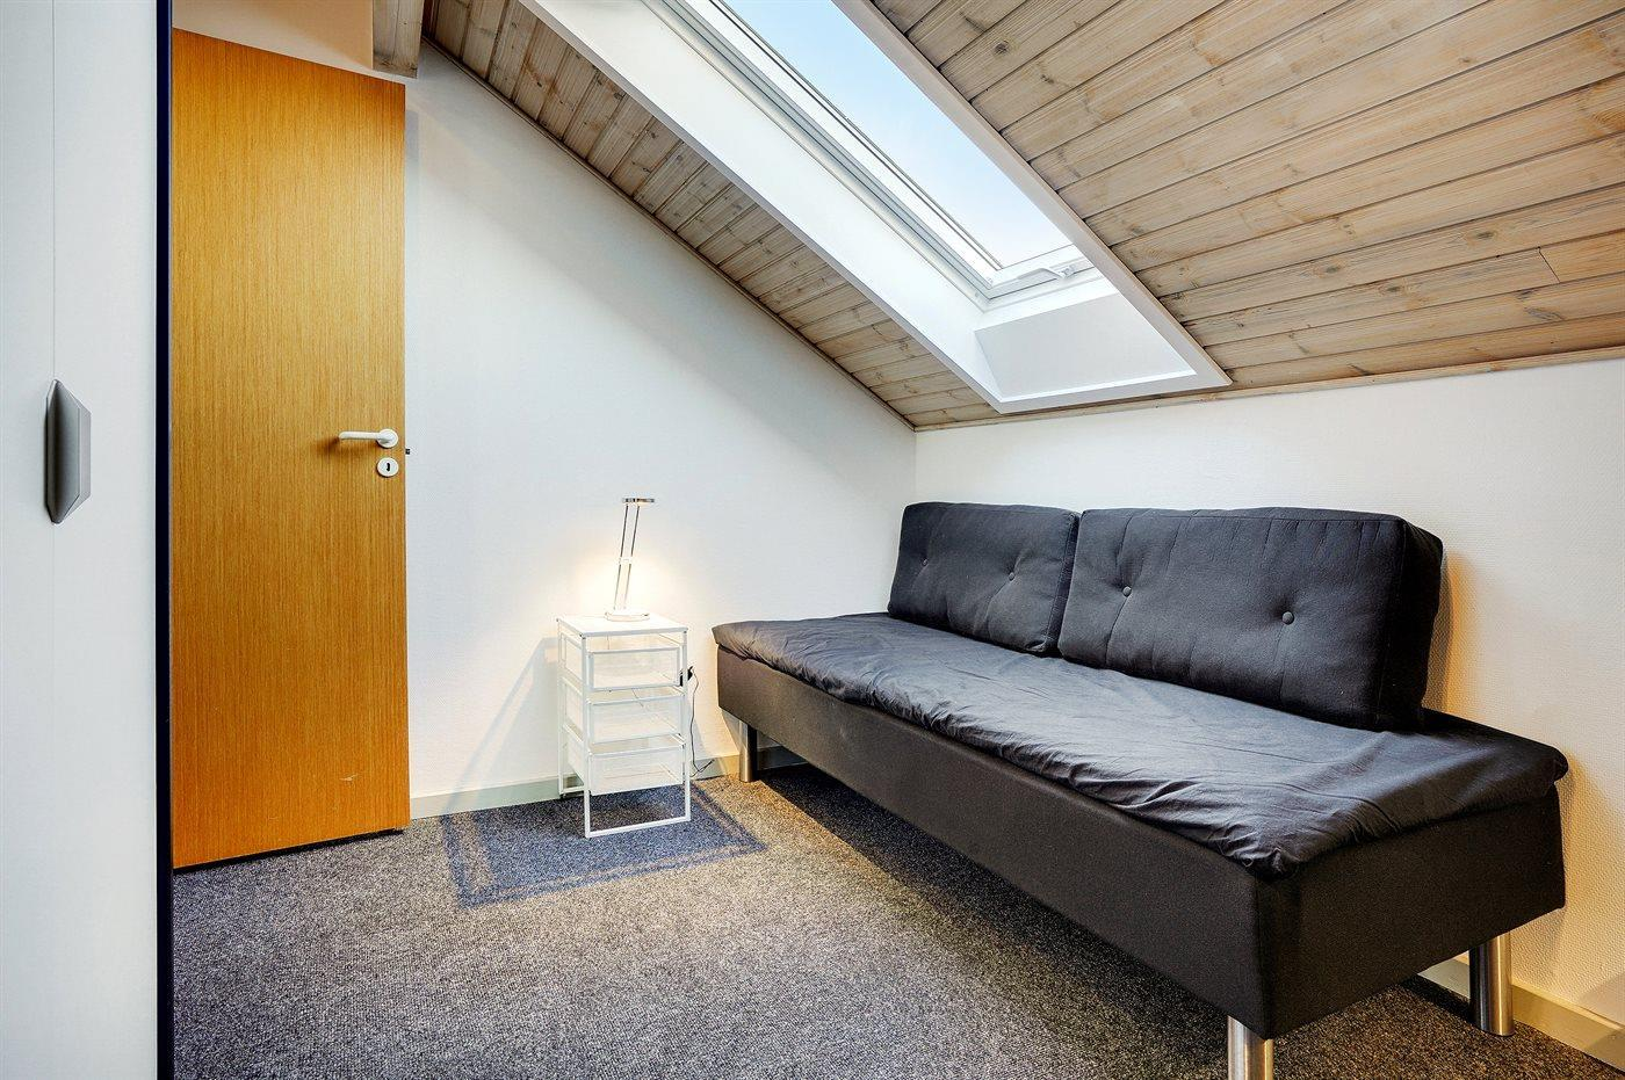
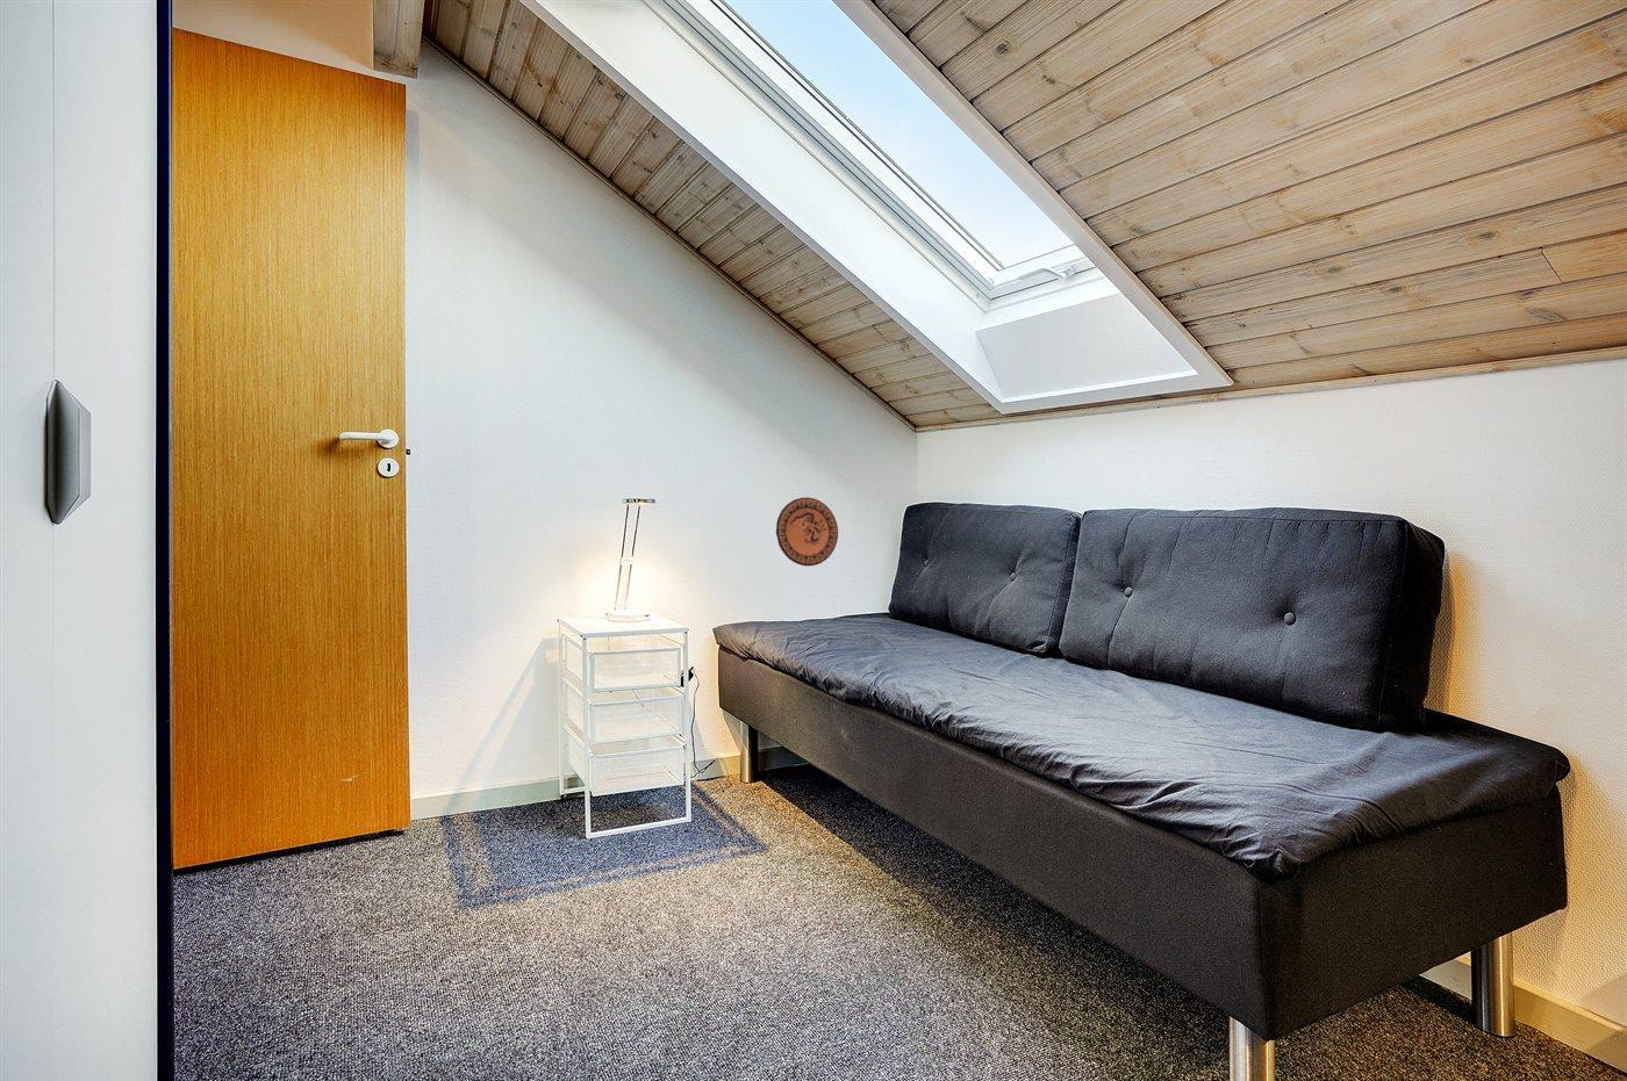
+ decorative plate (806, 531)
